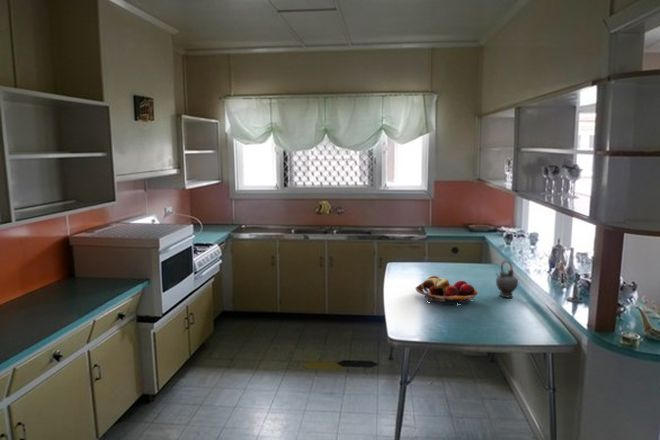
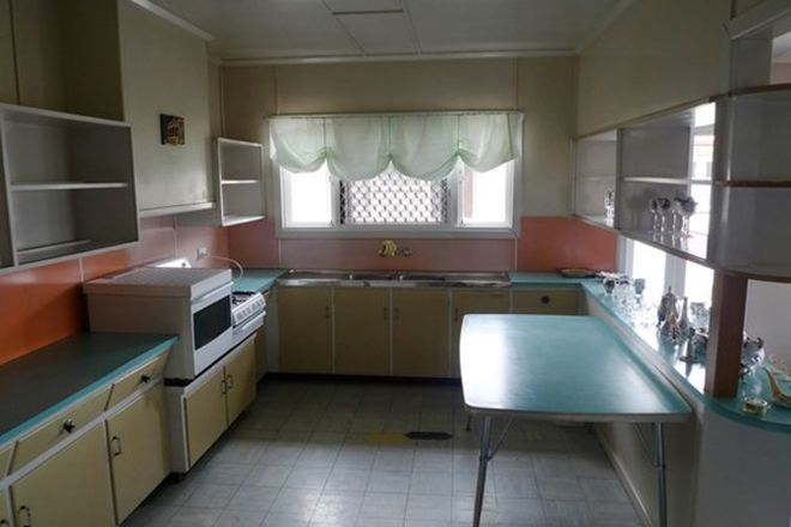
- teapot (505, 278)
- fruit basket (445, 289)
